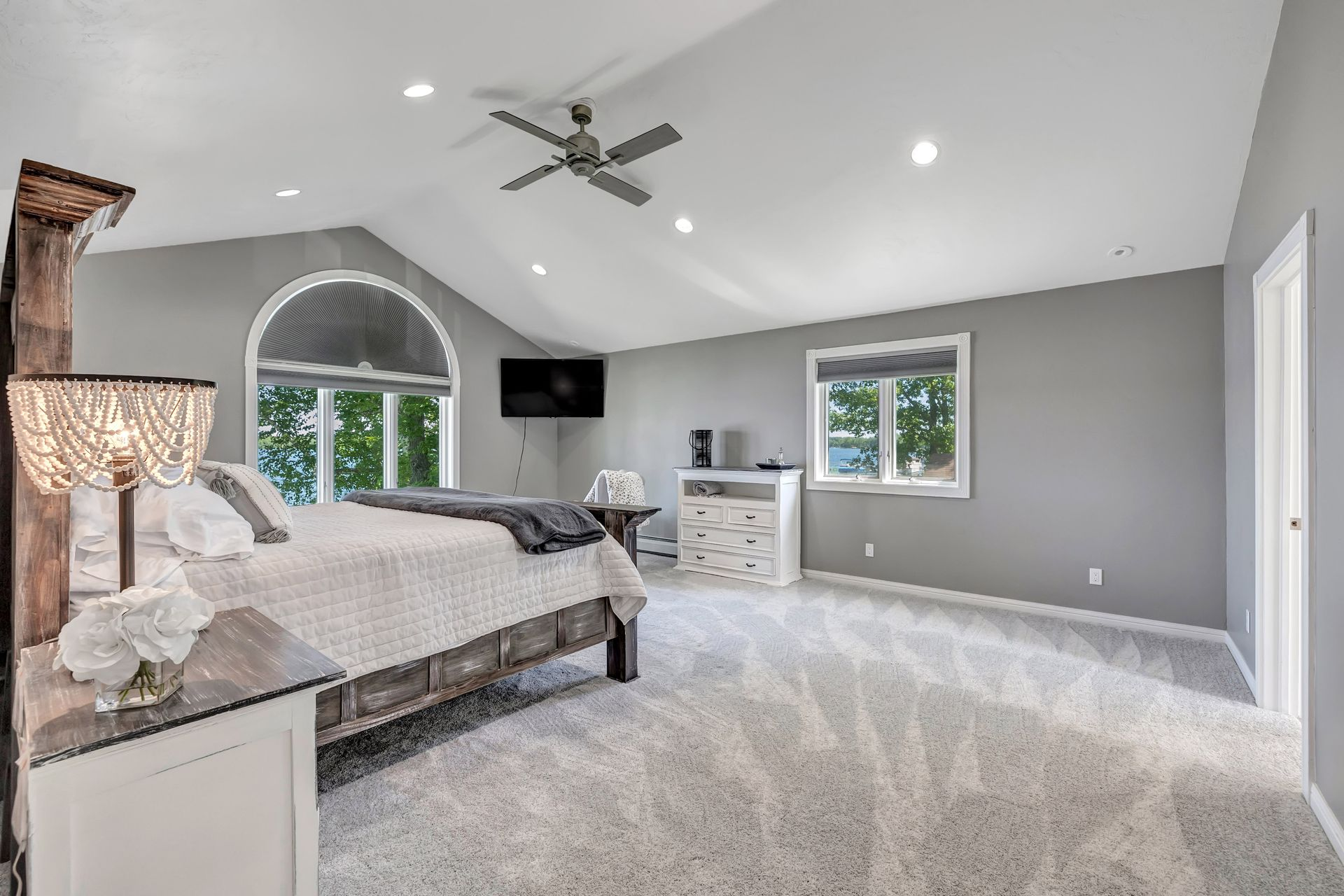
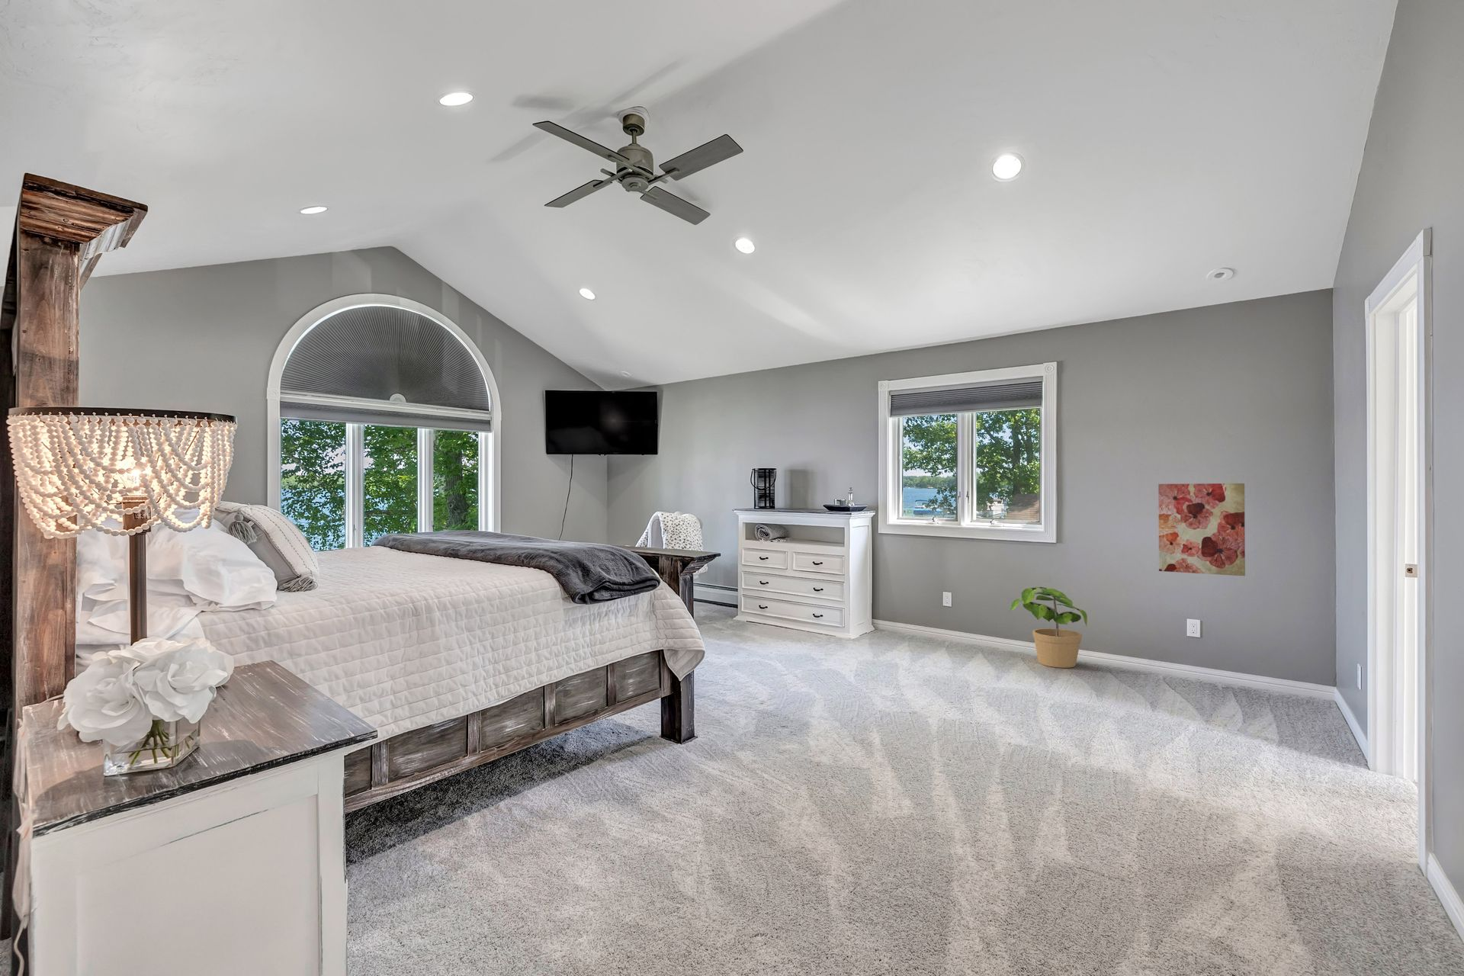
+ wall art (1200, 528)
+ potted plant (1042, 629)
